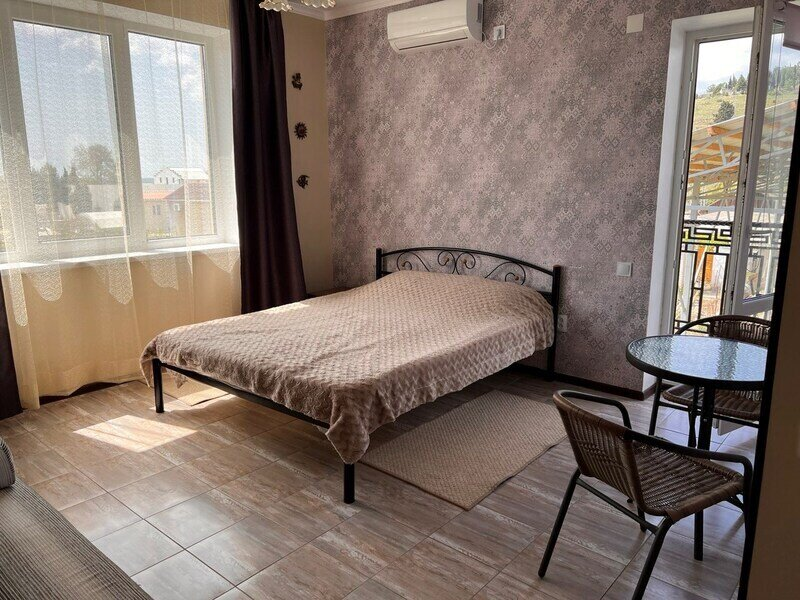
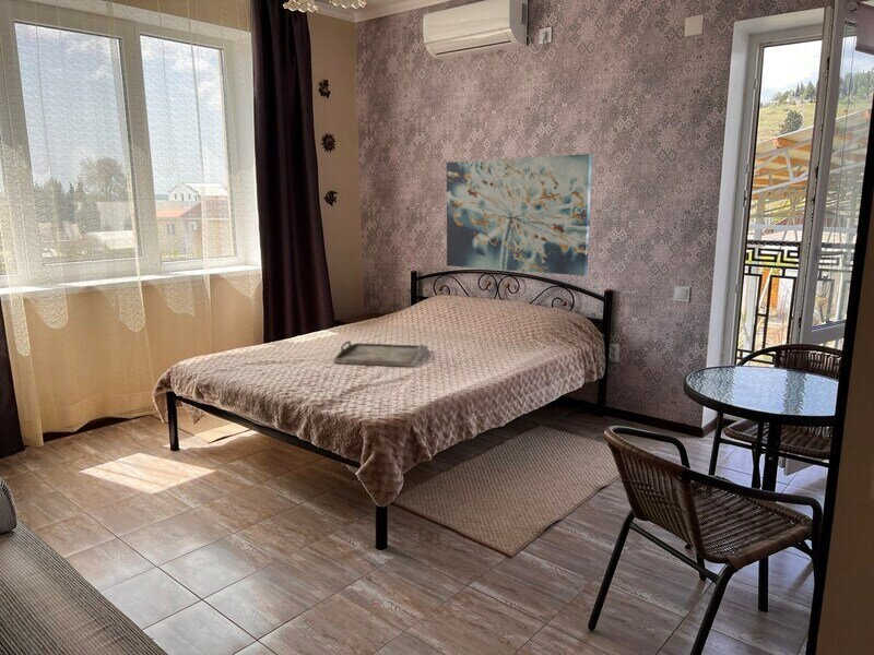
+ wall art (512, 215)
+ serving tray (382, 349)
